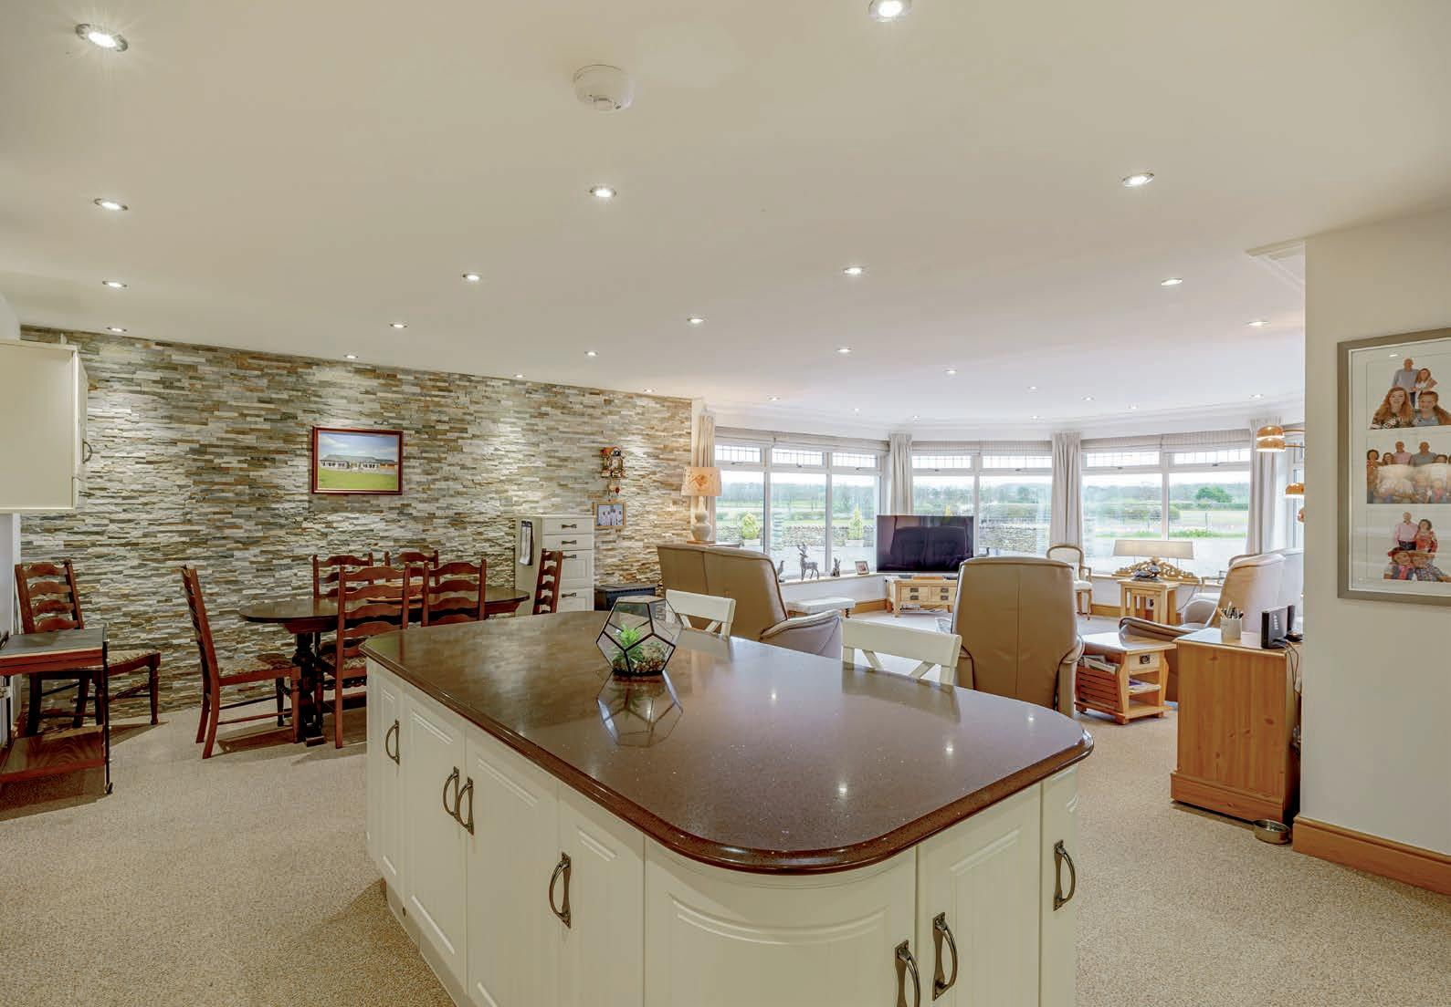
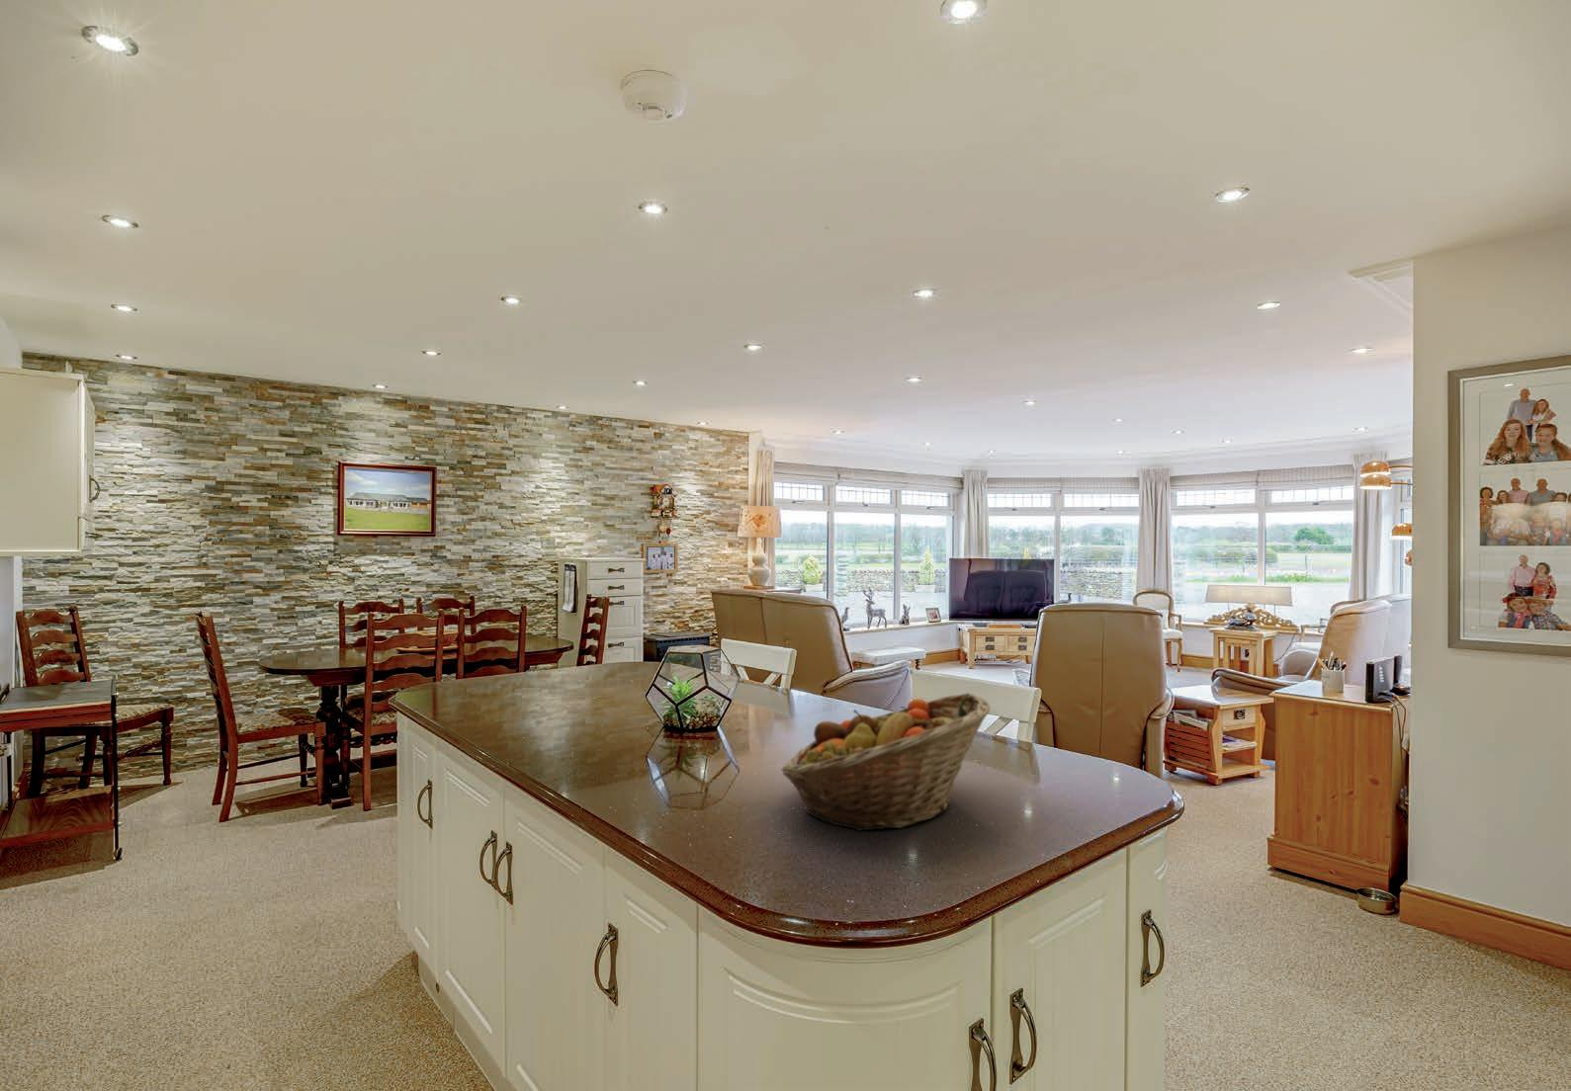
+ fruit basket (887, 750)
